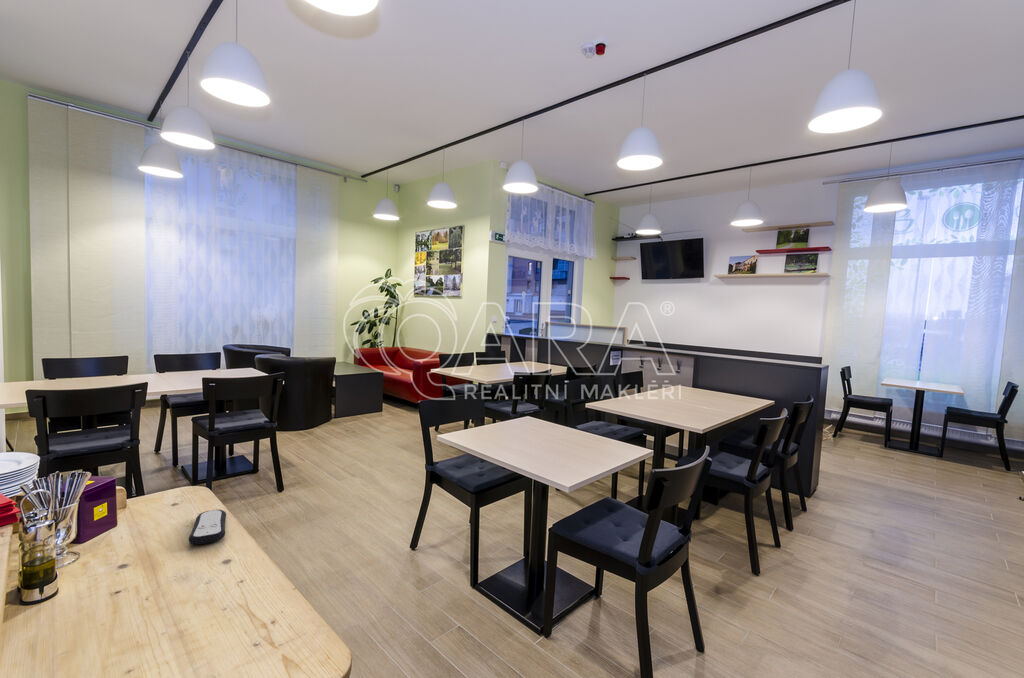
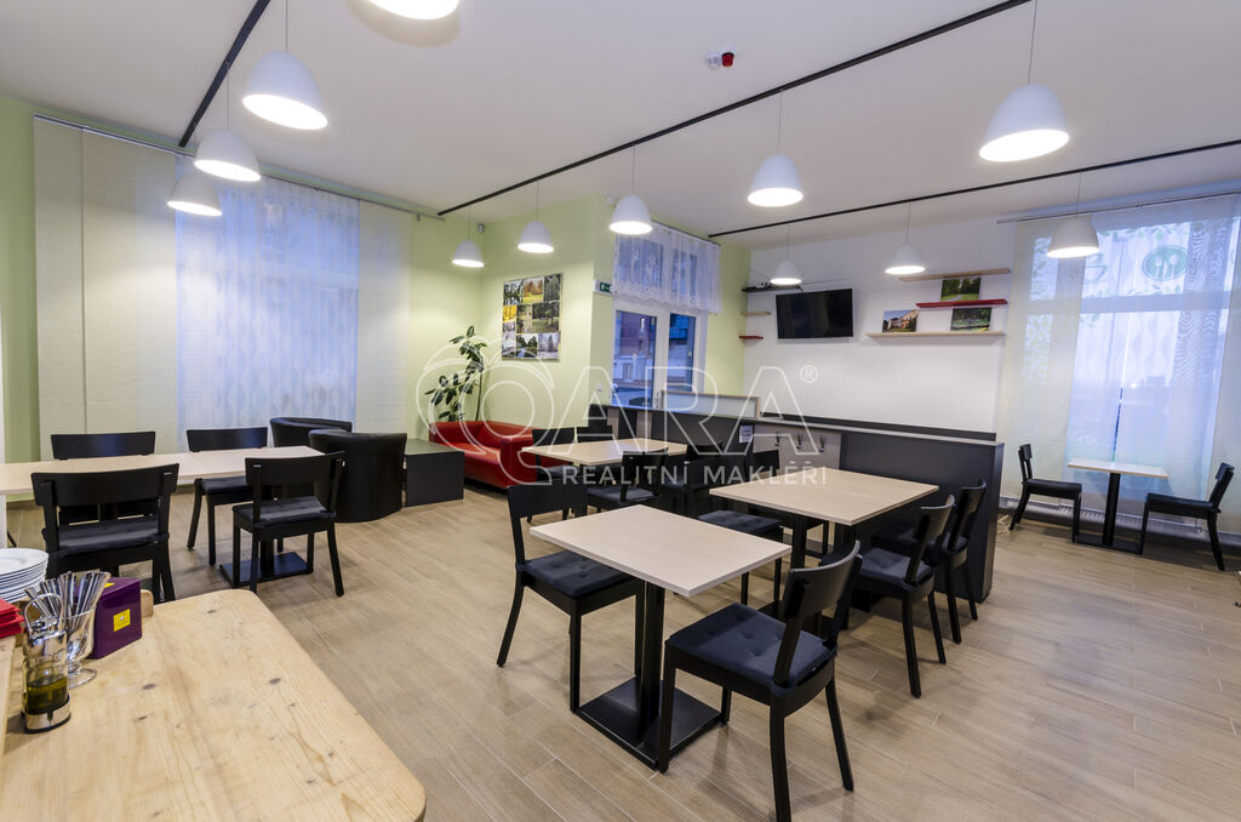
- remote control (209, 525)
